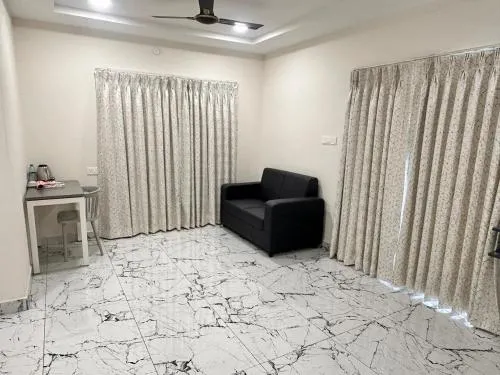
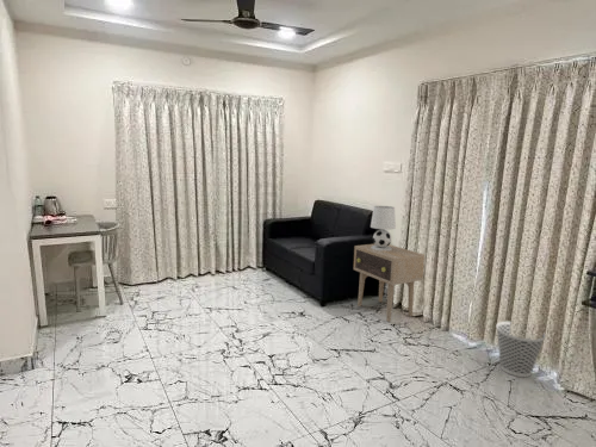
+ side table (385, 280)
+ table lamp (383, 228)
+ wastebasket (517, 349)
